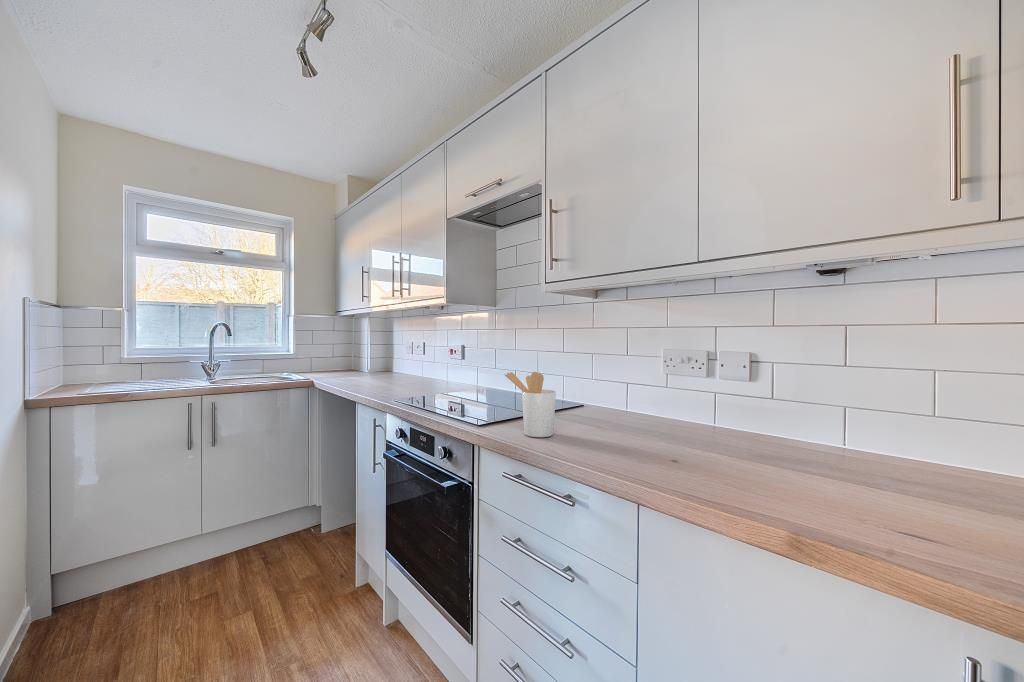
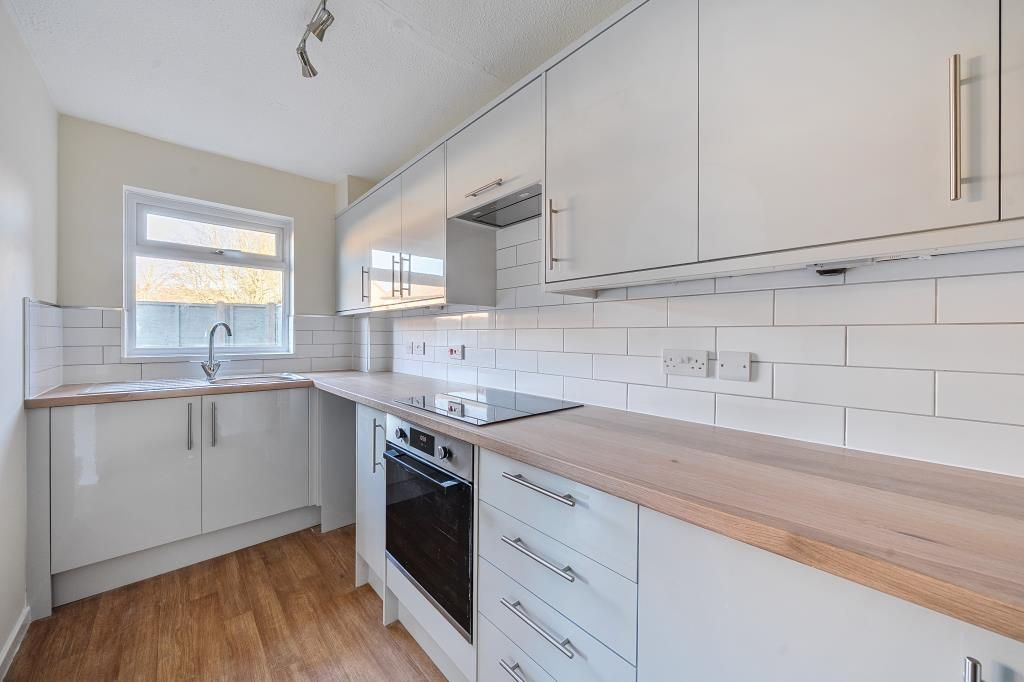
- utensil holder (529, 401)
